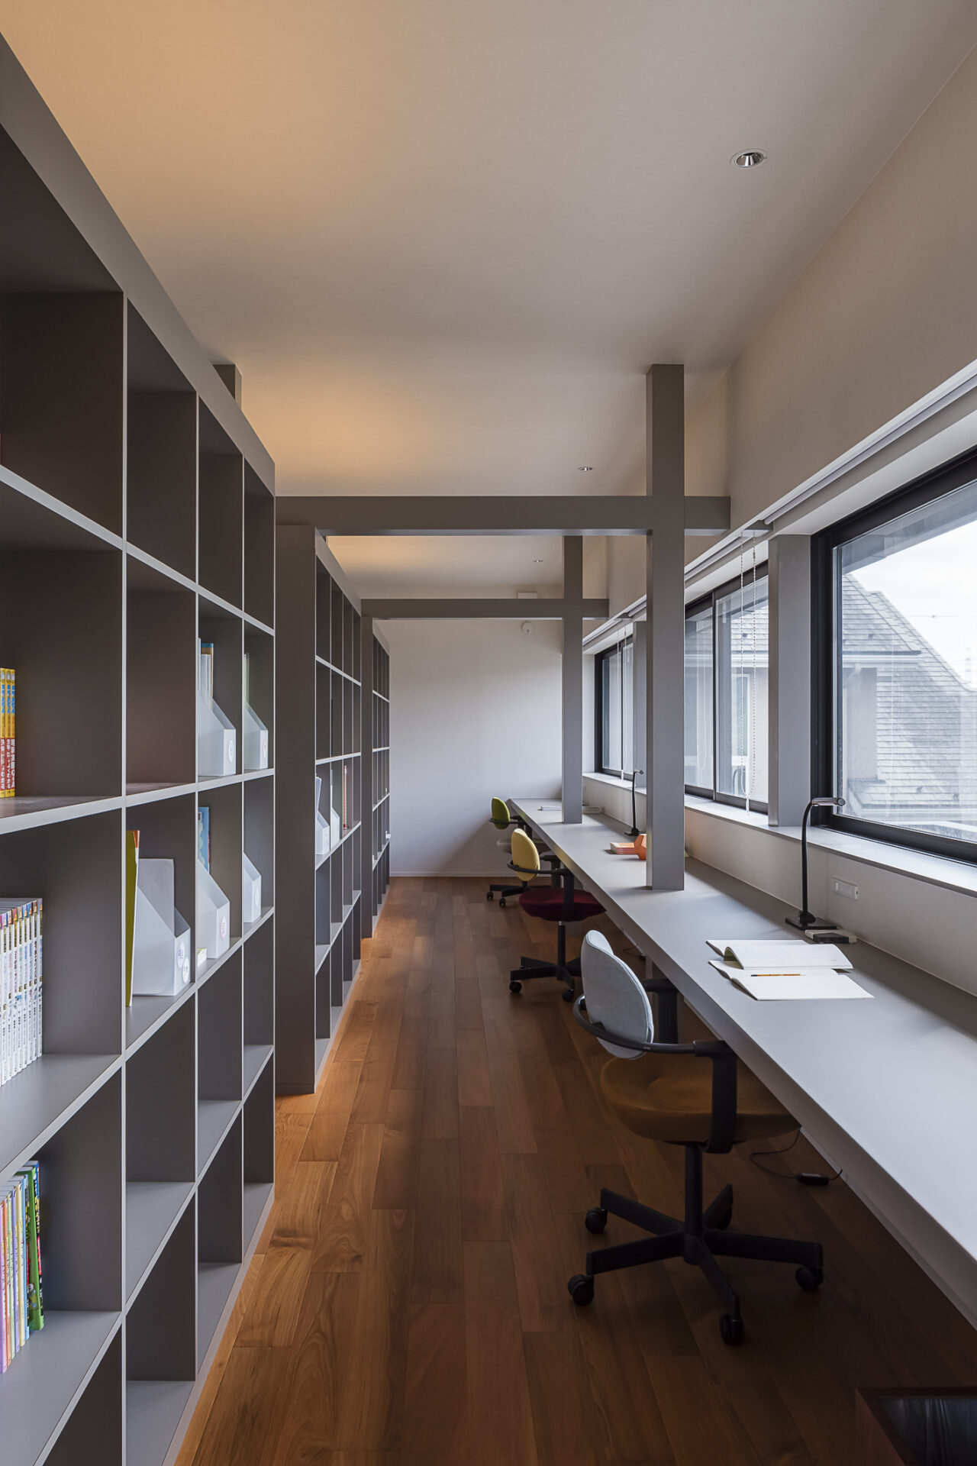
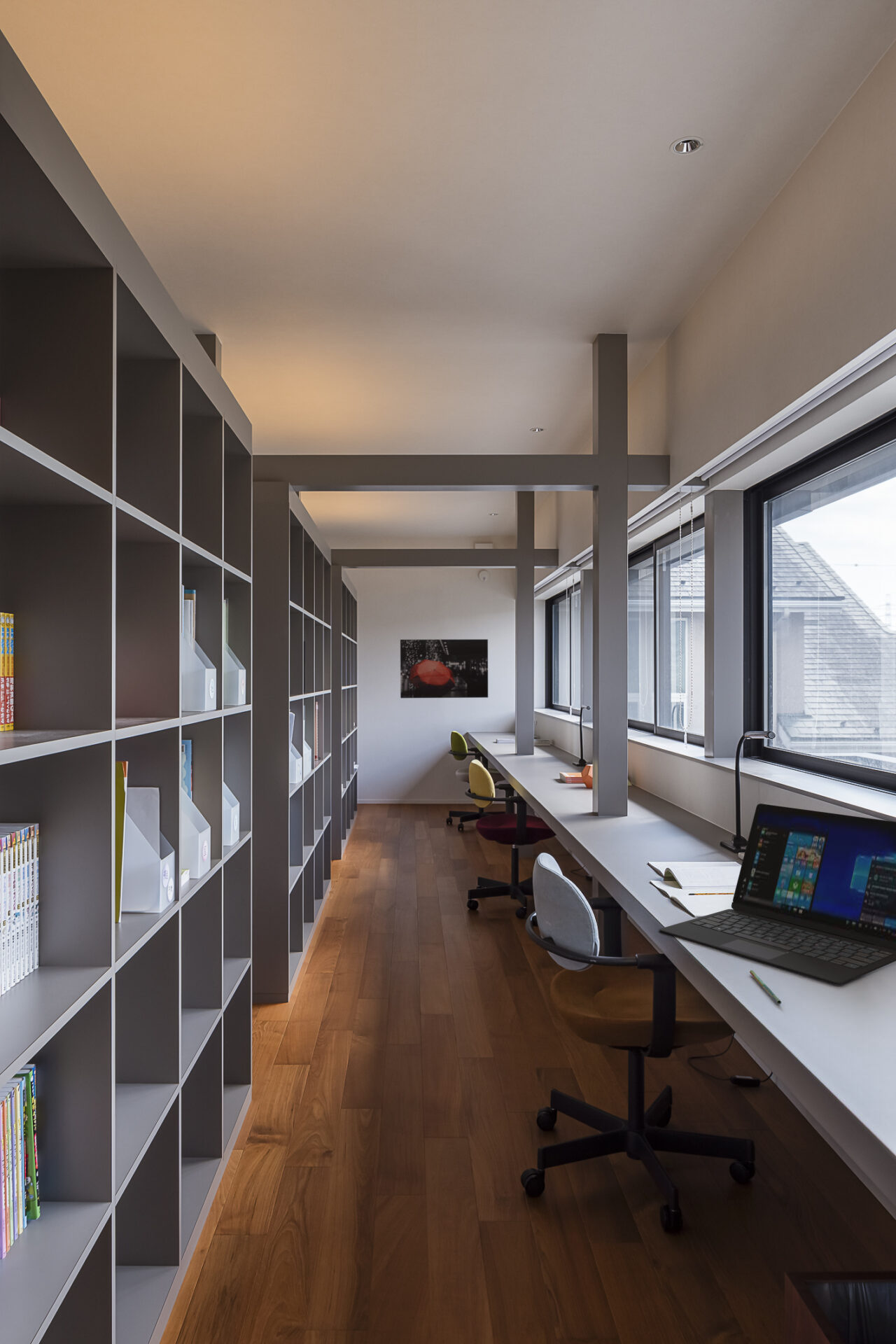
+ pen (764, 986)
+ laptop (794, 881)
+ wall art (444, 668)
